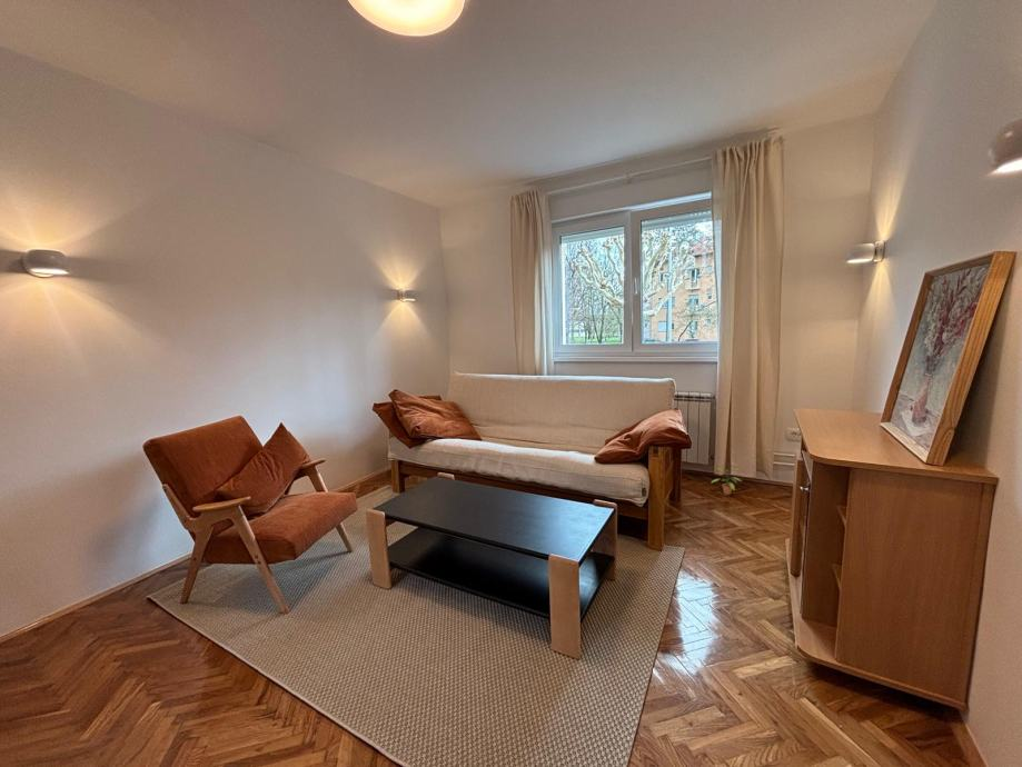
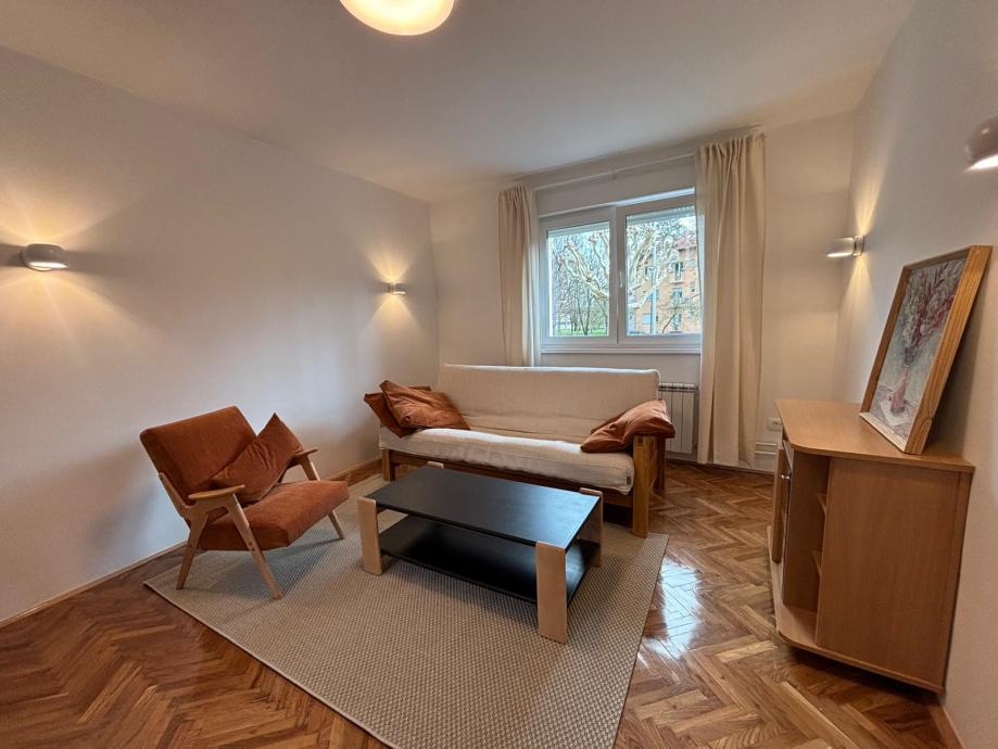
- potted plant (727, 476)
